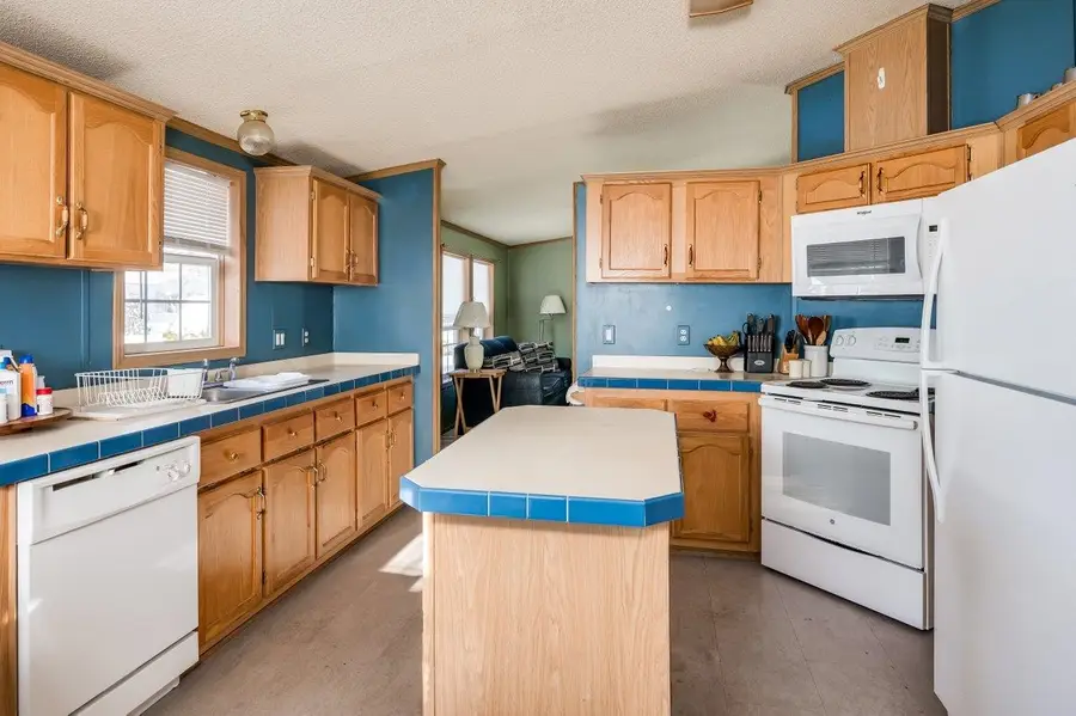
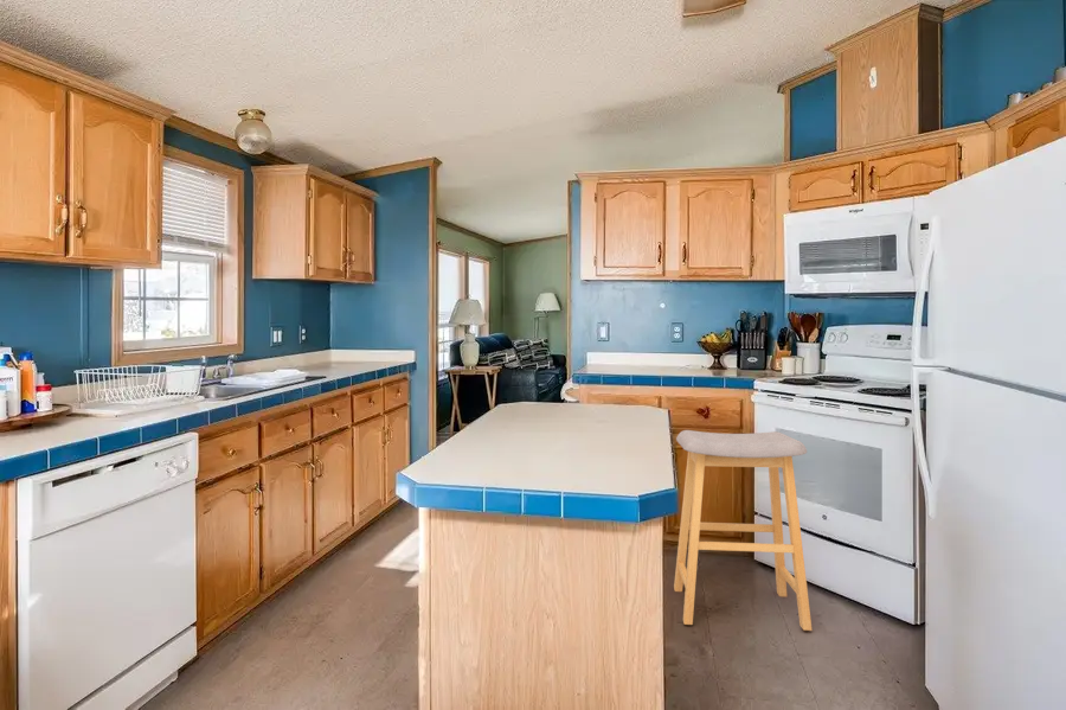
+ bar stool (737, 524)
